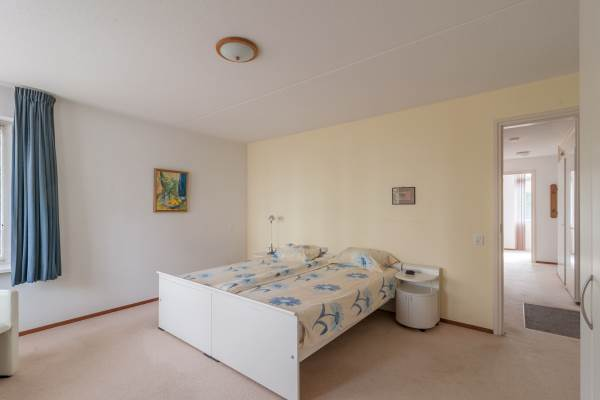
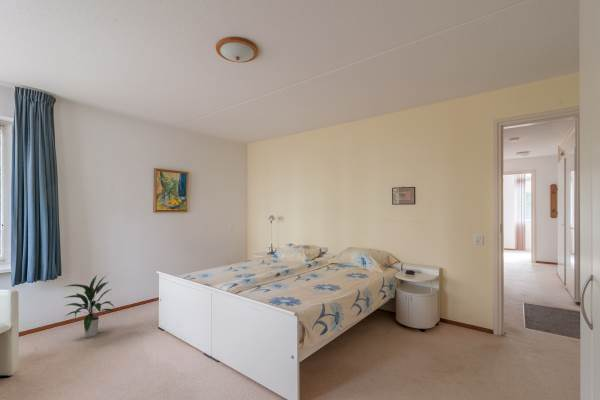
+ indoor plant (90, 305)
